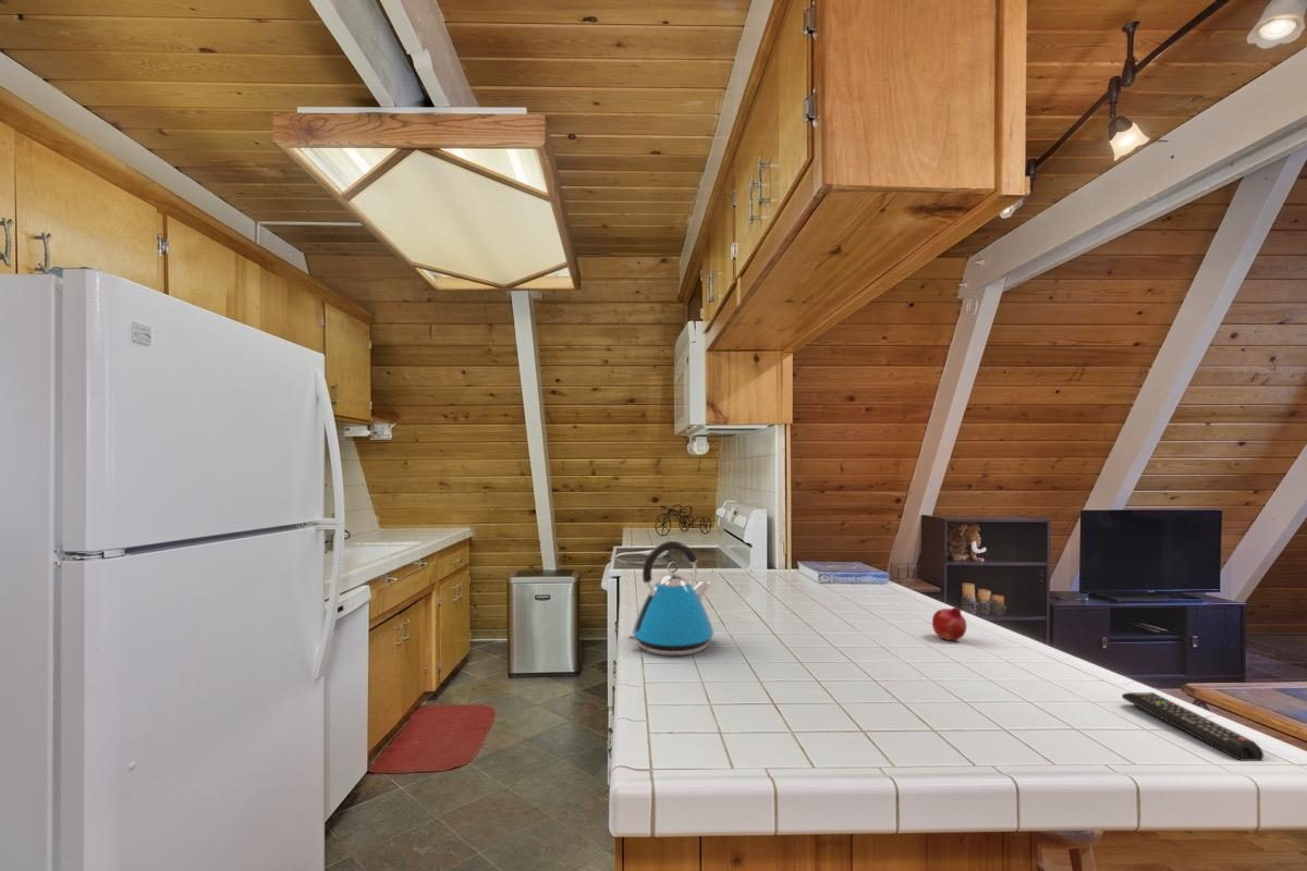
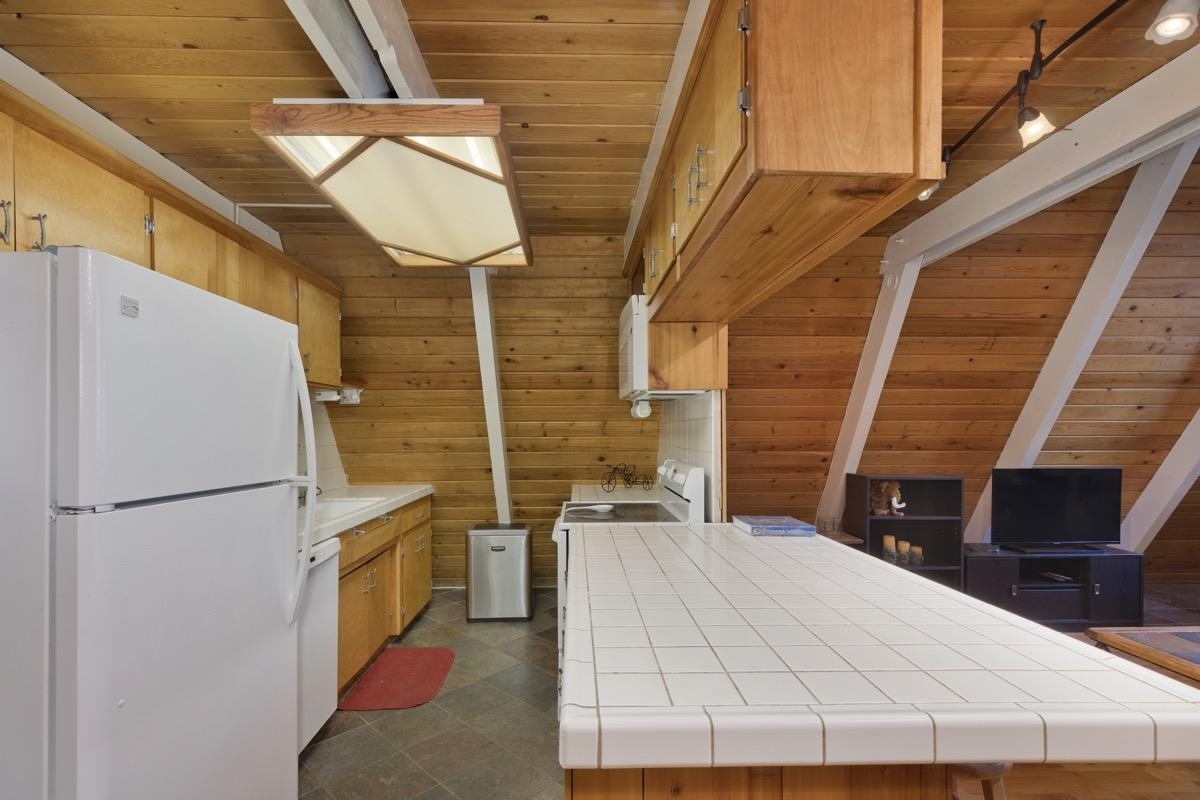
- remote control (1185, 721)
- fruit (949, 622)
- kettle (670, 592)
